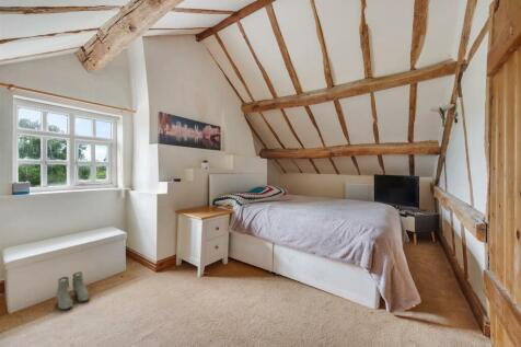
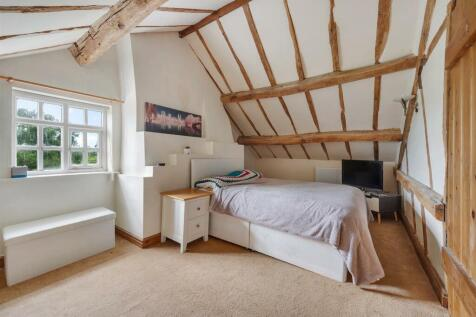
- boots (73, 288)
